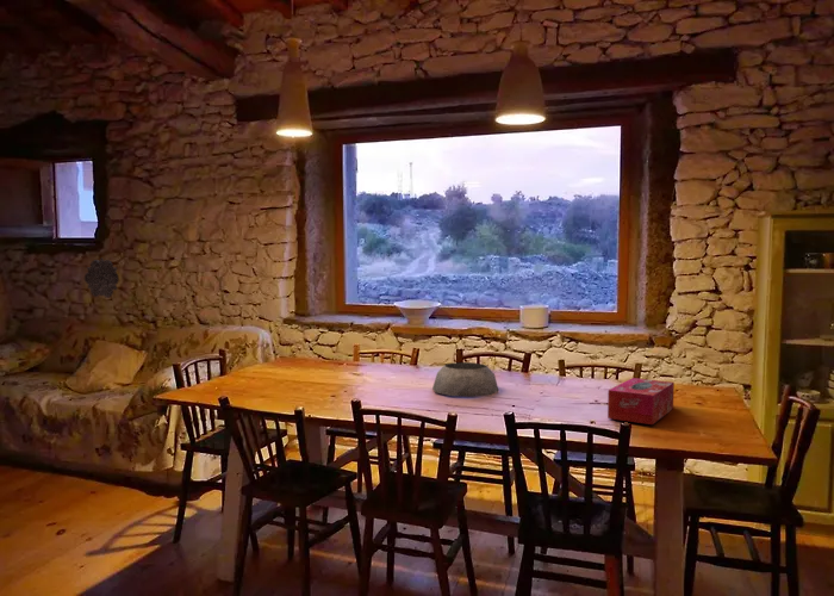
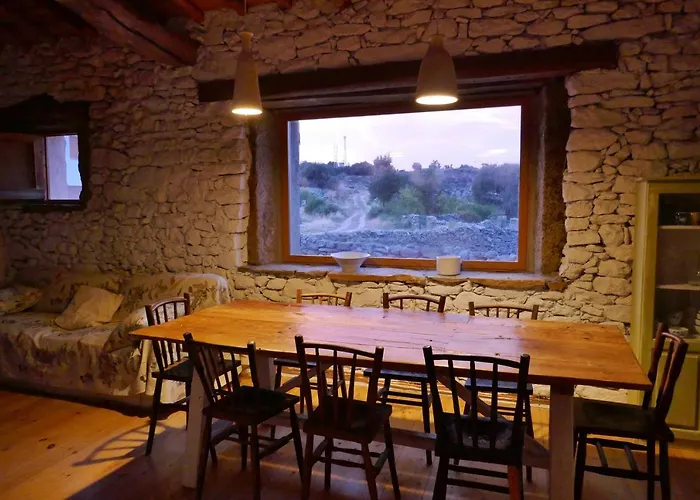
- plant pot (465, 377)
- wall ornament (101, 278)
- tissue box (641, 399)
